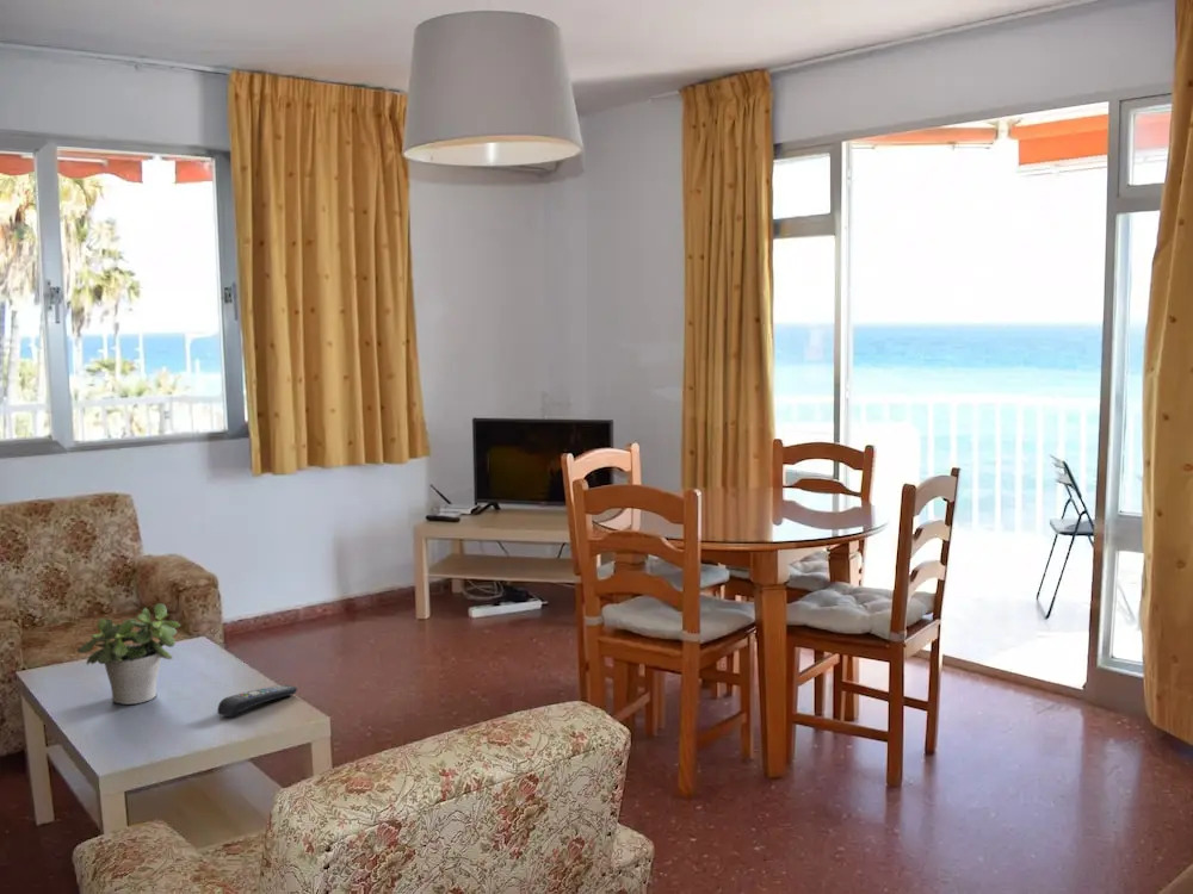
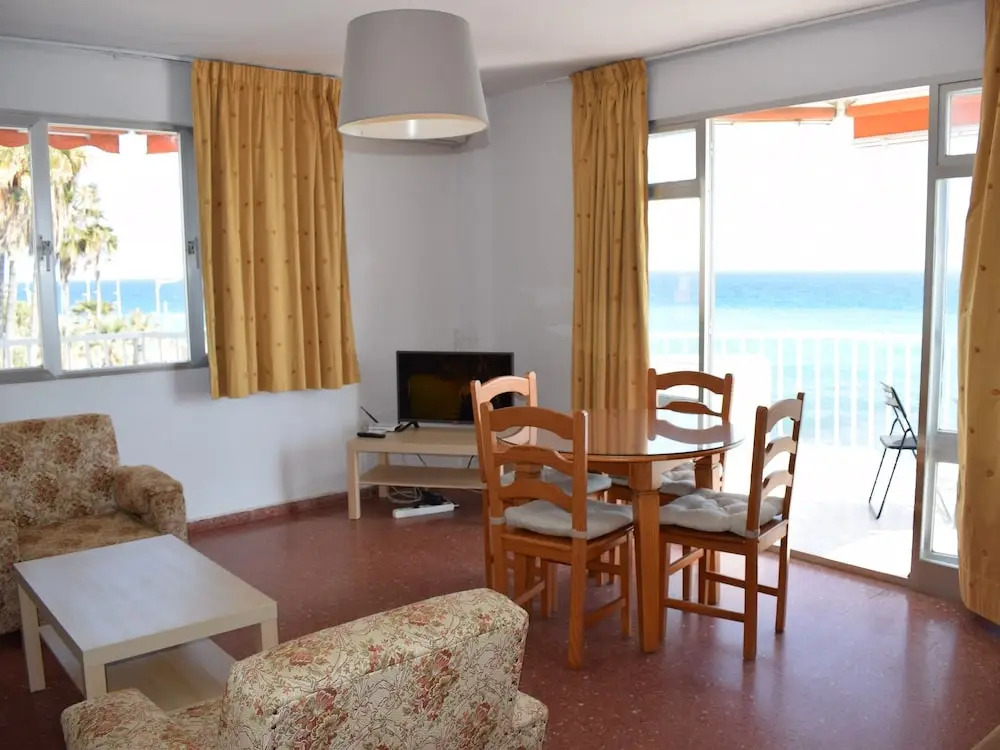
- potted plant (135, 656)
- remote control (258, 697)
